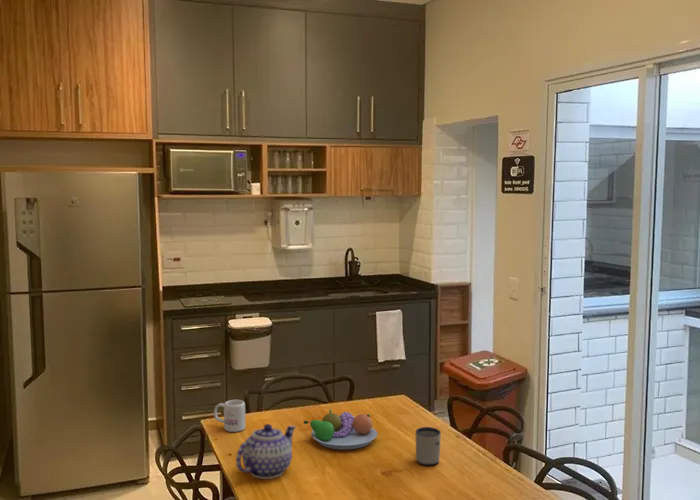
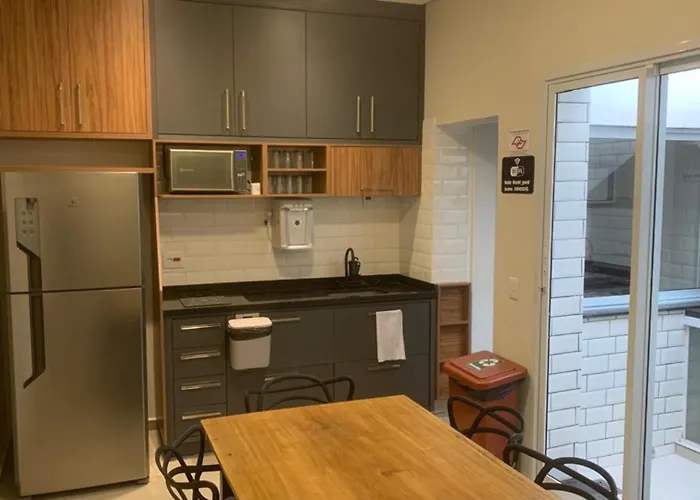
- mug (229, 414)
- fruit bowl (341, 426)
- teapot (267, 448)
- mug (426, 444)
